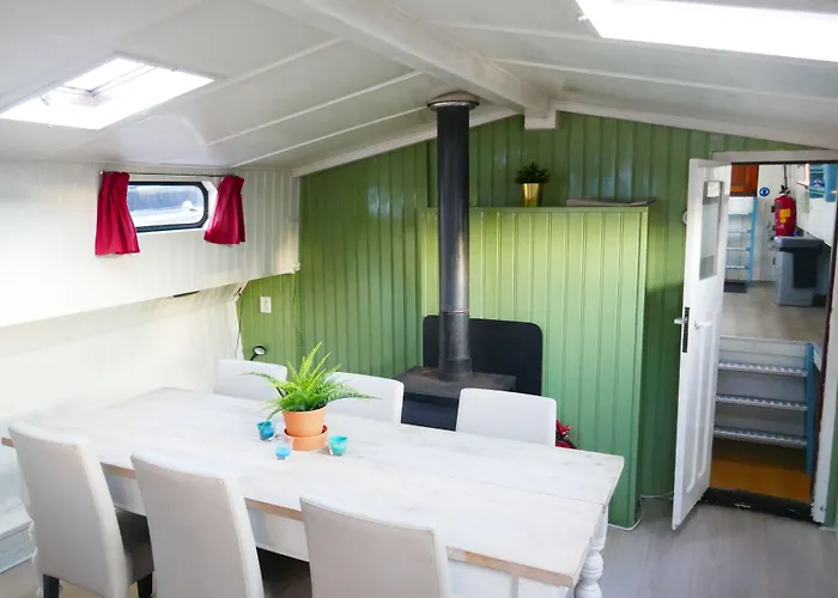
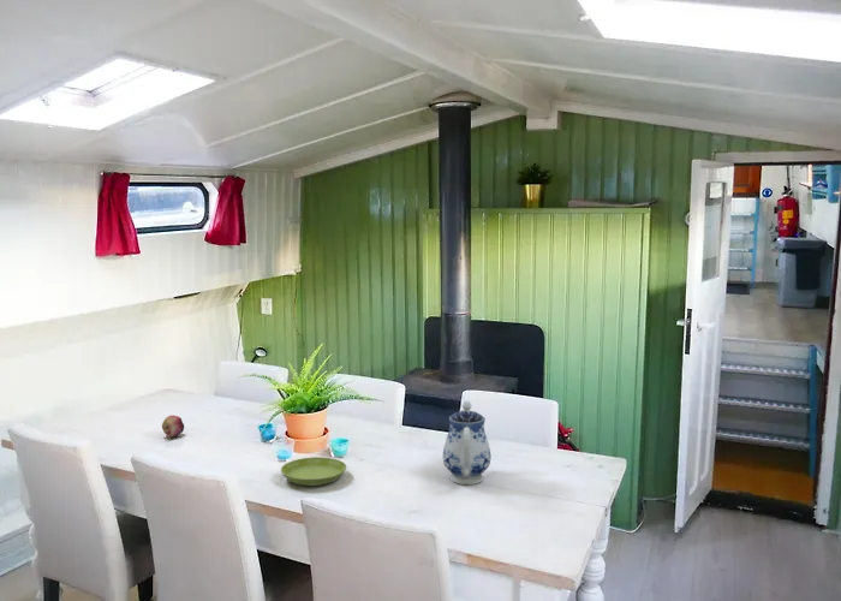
+ teapot (466, 440)
+ saucer (314, 471)
+ fruit (173, 426)
